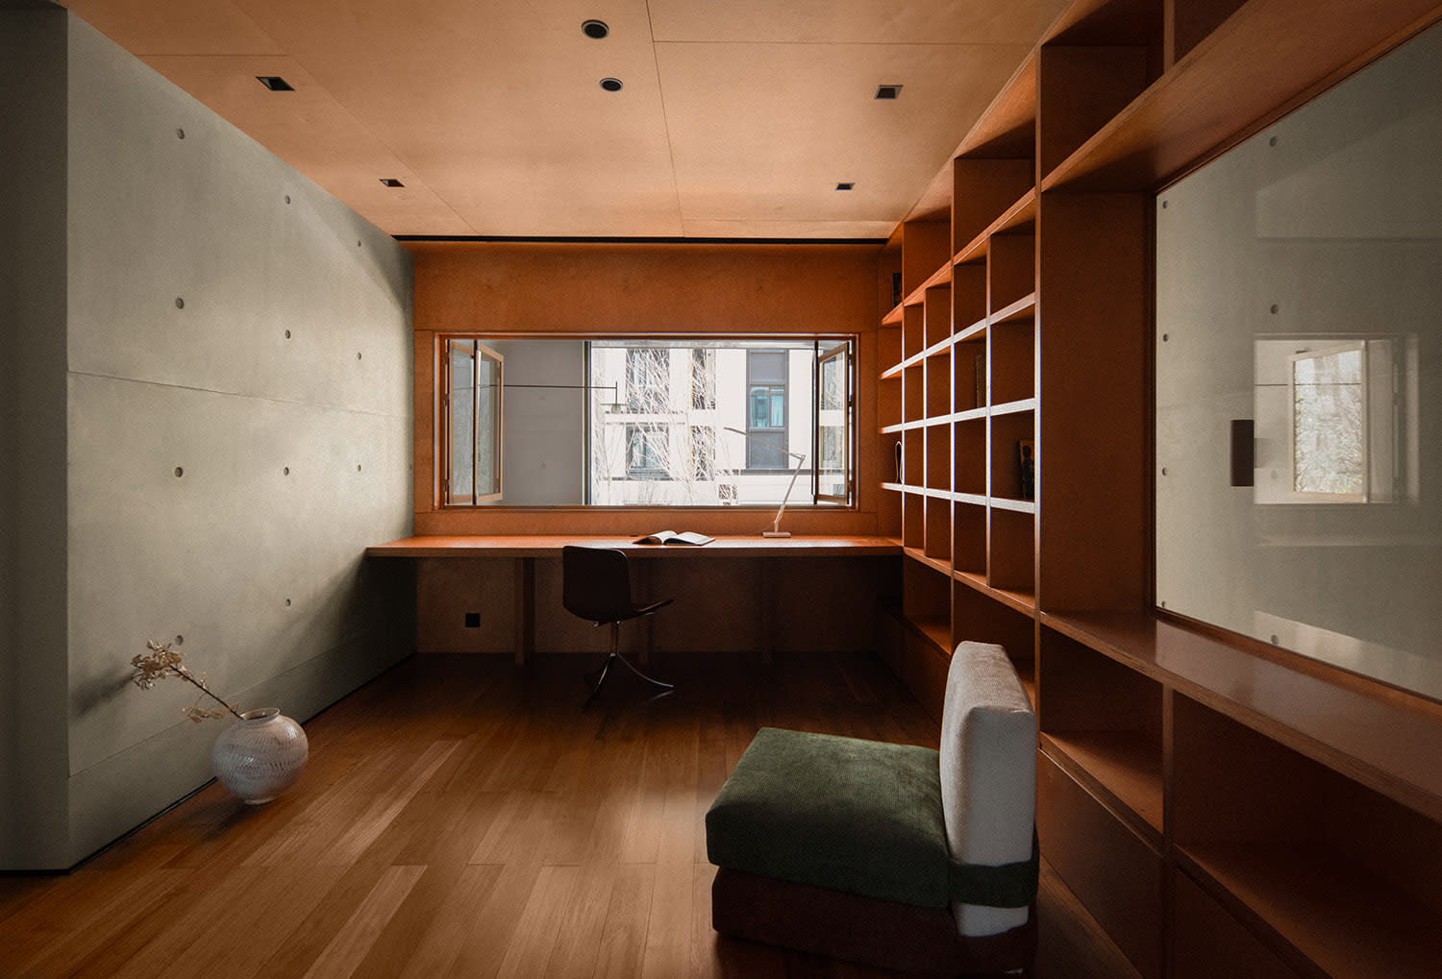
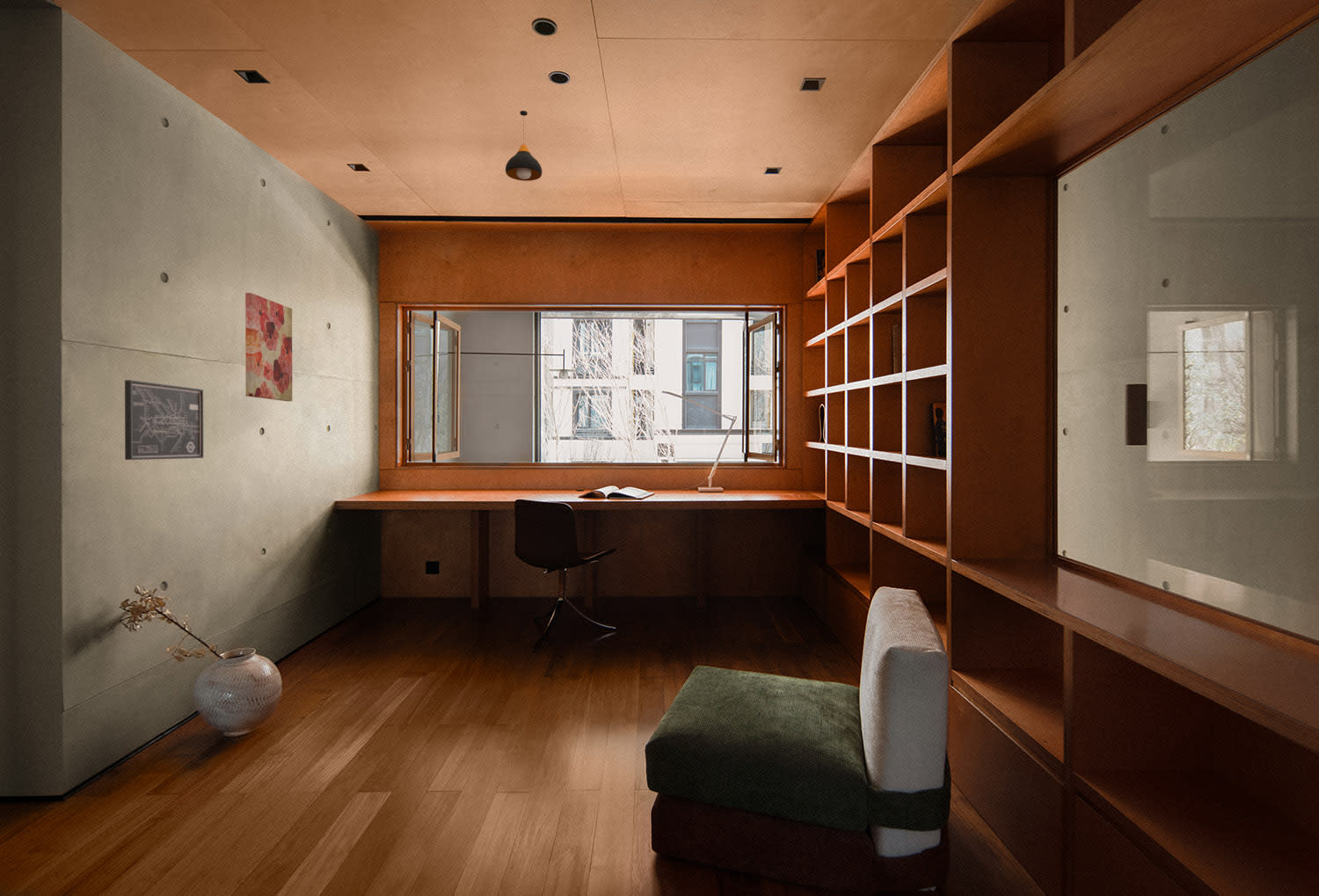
+ wall art (167, 421)
+ pendant light (523, 145)
+ wall art (270, 350)
